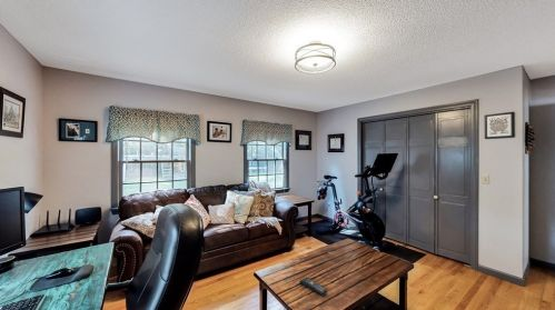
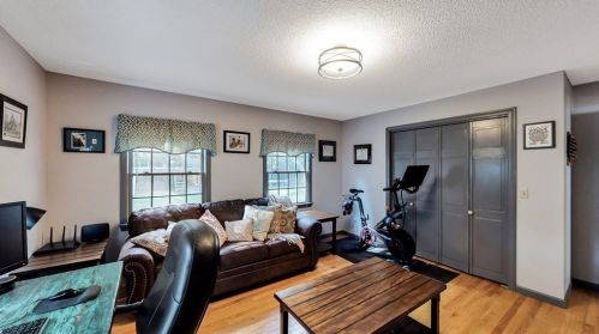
- remote control (313, 284)
